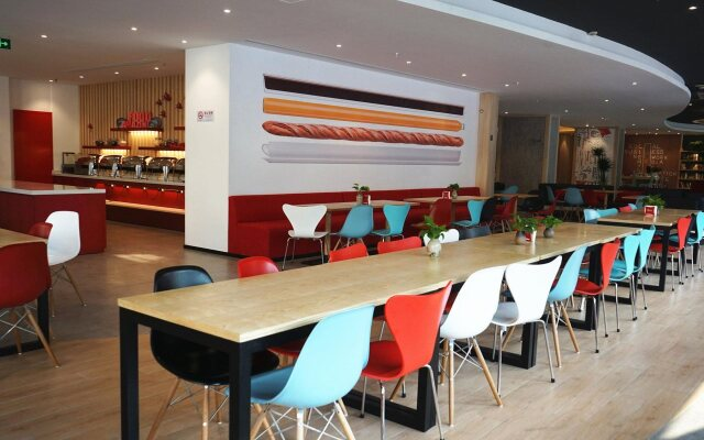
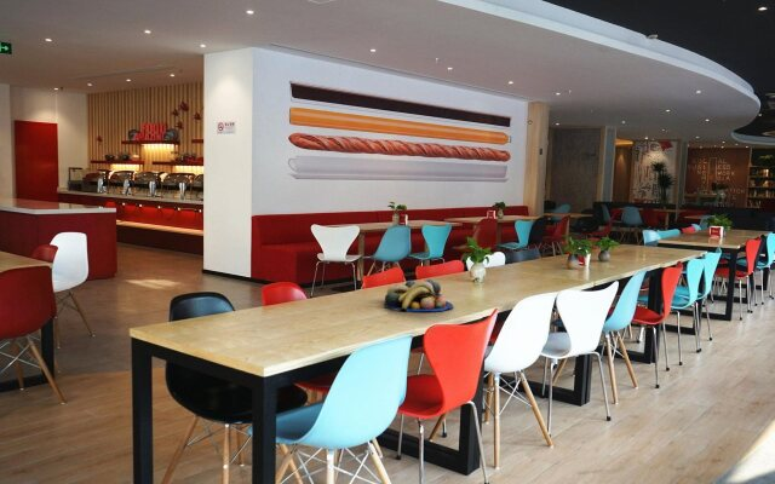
+ fruit bowl (418, 293)
